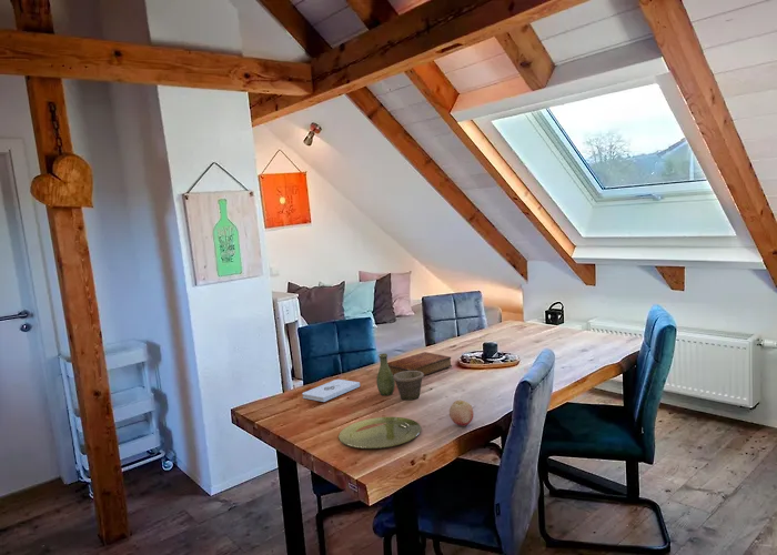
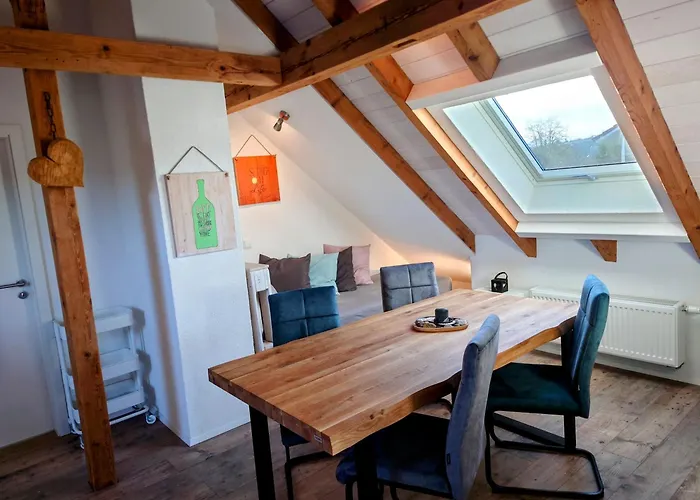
- fruit (461, 413)
- vase (398, 375)
- bible (416, 364)
- notepad (331, 390)
- plate (380, 432)
